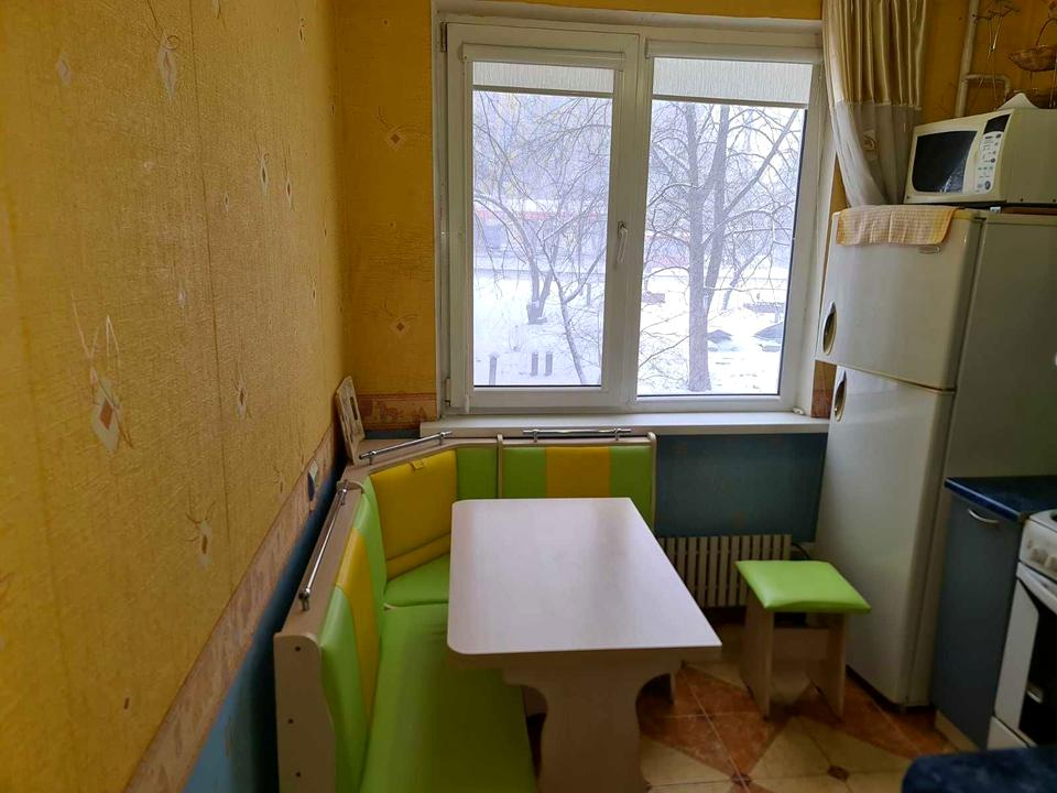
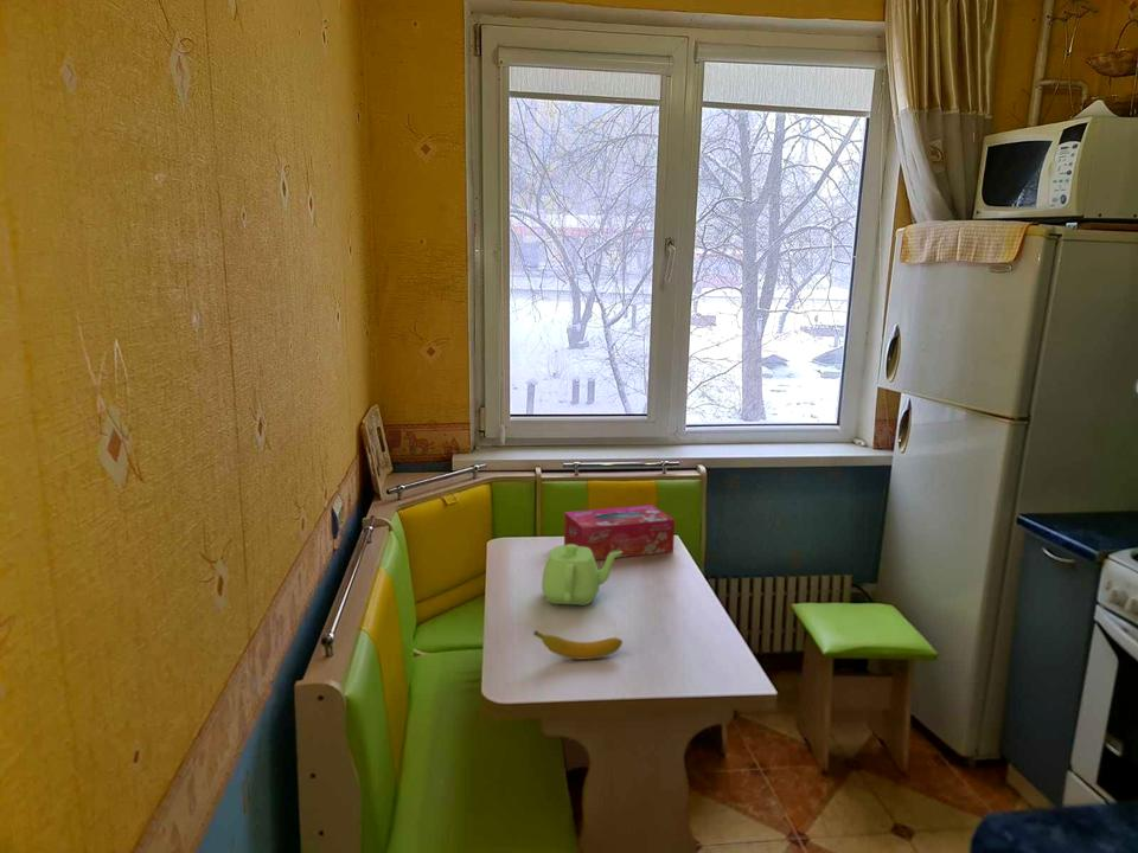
+ banana (577, 643)
+ tissue box (618, 531)
+ teapot (582, 572)
